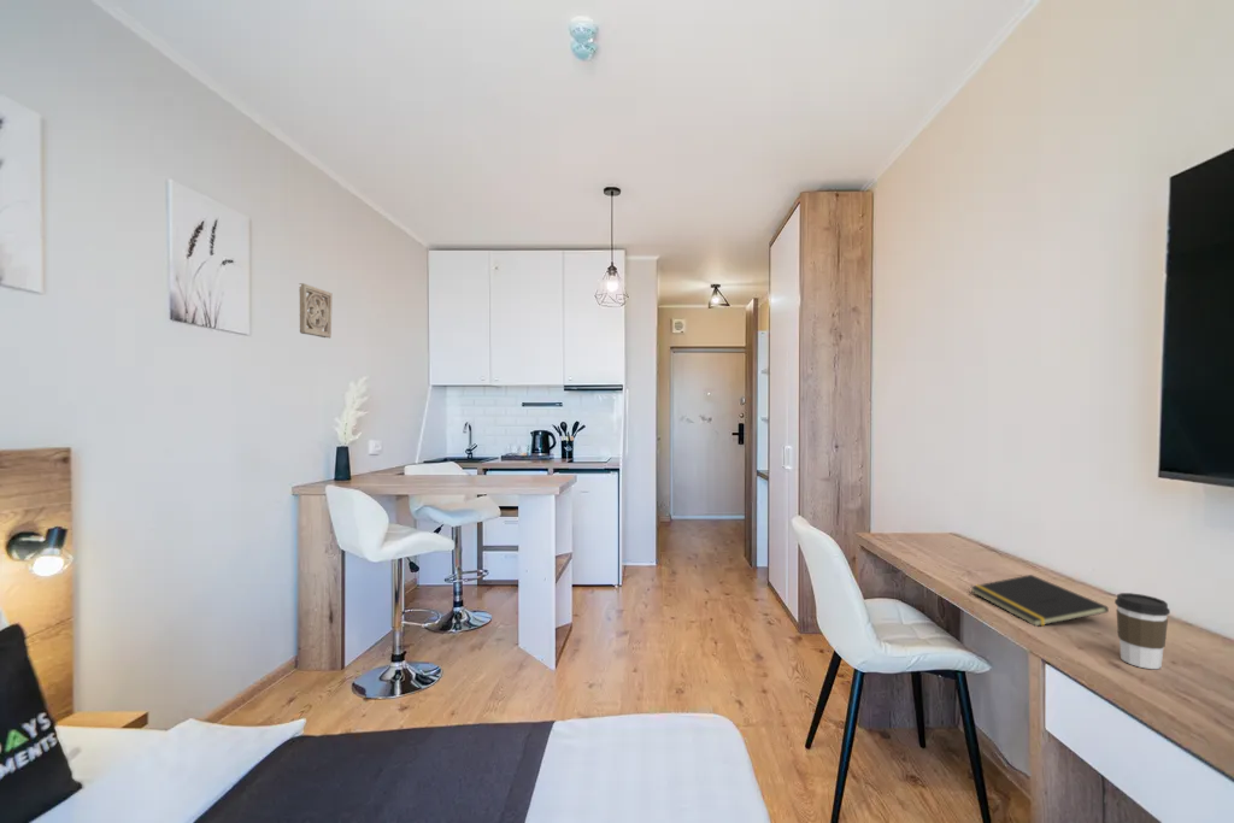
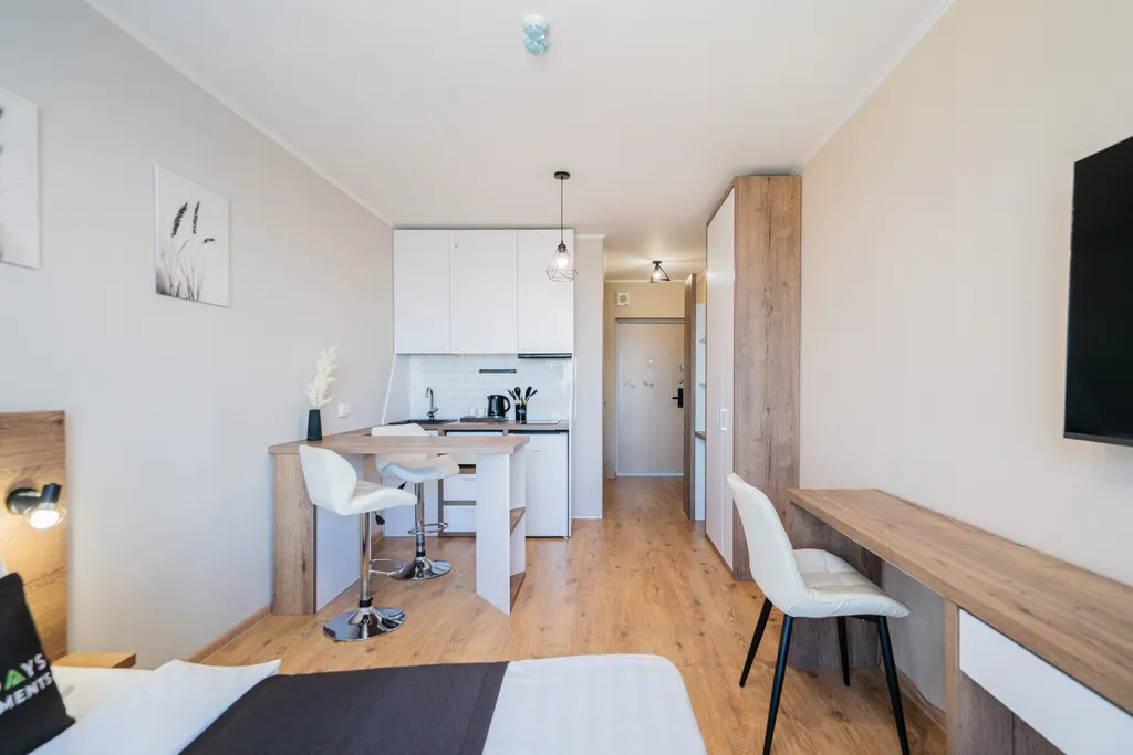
- wall ornament (316, 312)
- notepad (1033, 598)
- coffee cup (1141, 630)
